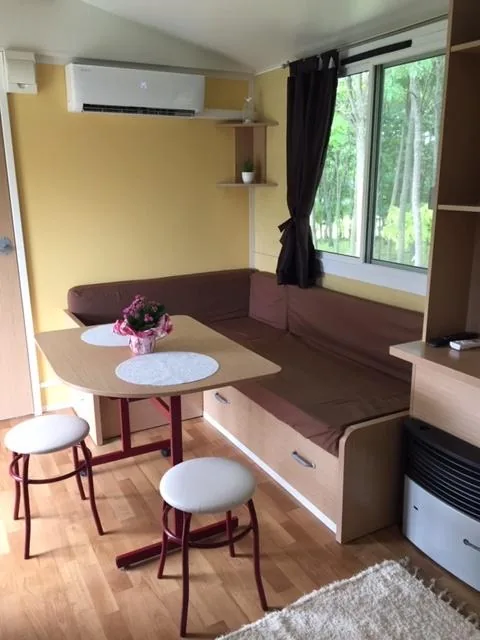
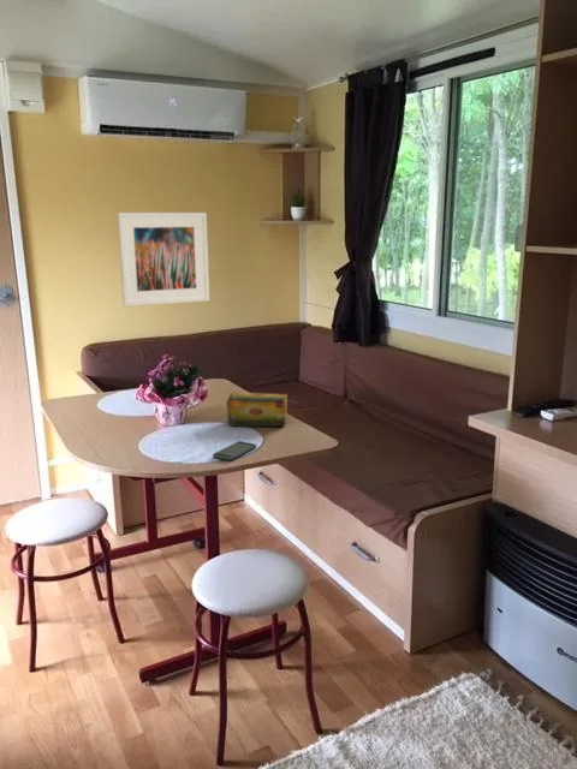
+ smartphone (234, 451)
+ tea box (257, 410)
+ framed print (165, 258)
